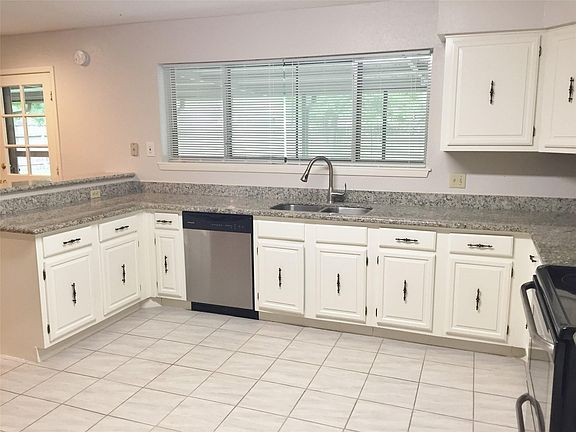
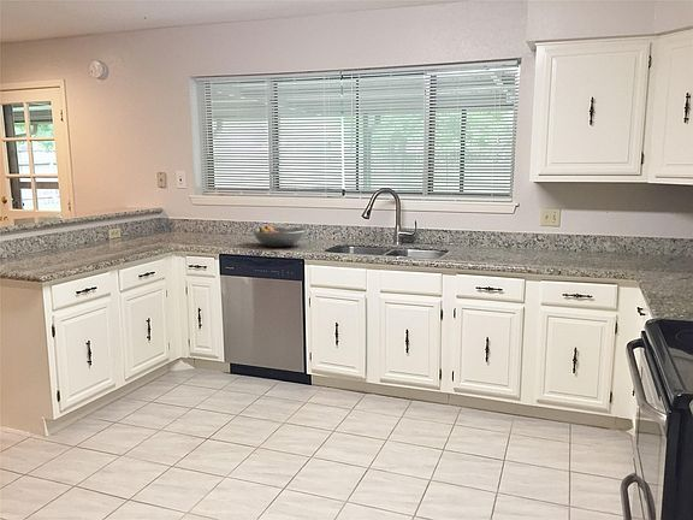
+ fruit bowl (279, 235)
